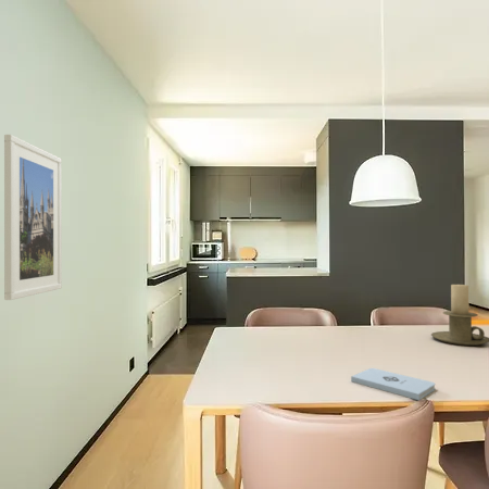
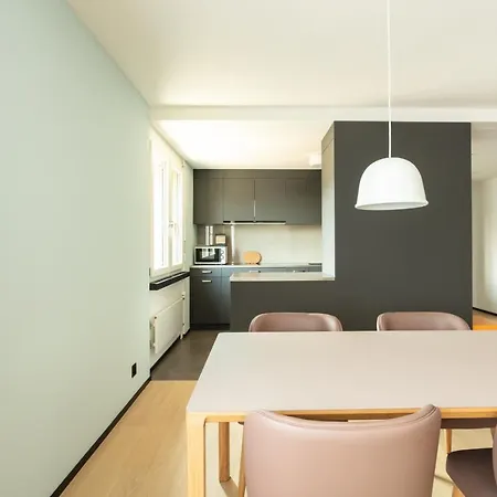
- candle holder (460, 312)
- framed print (36, 221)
- notepad (392, 381)
